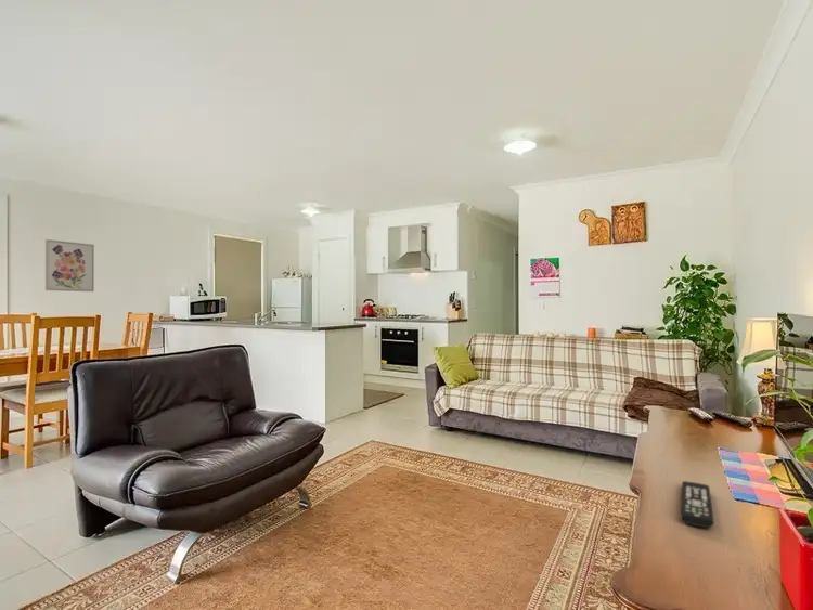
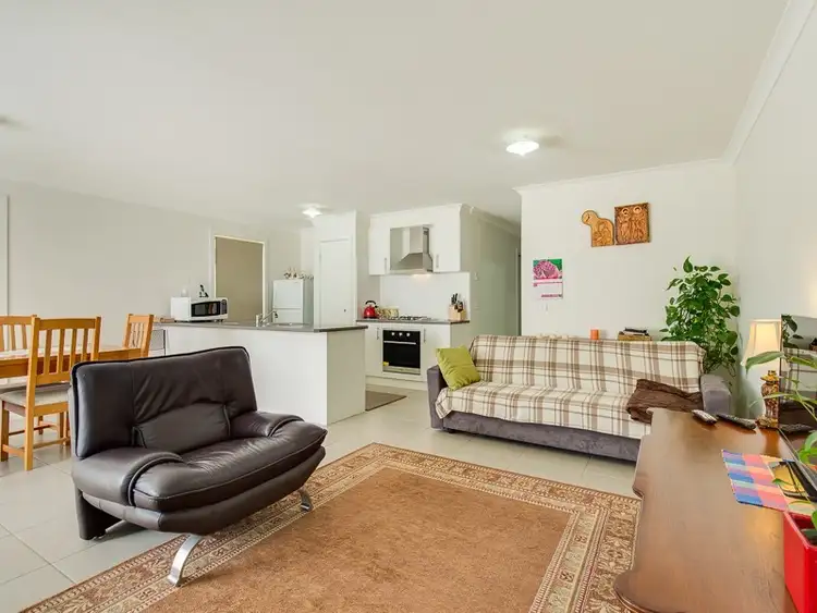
- remote control (696, 502)
- wall art (70, 267)
